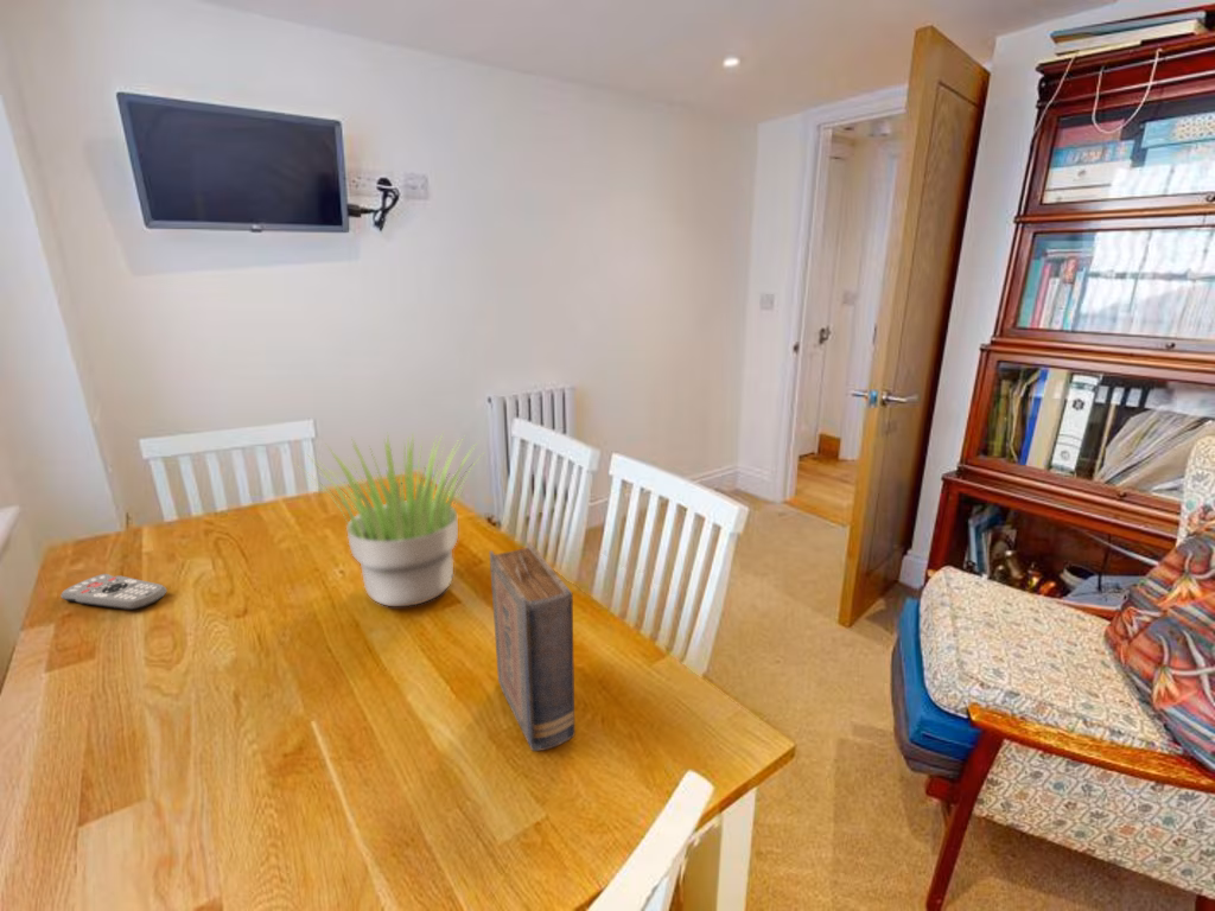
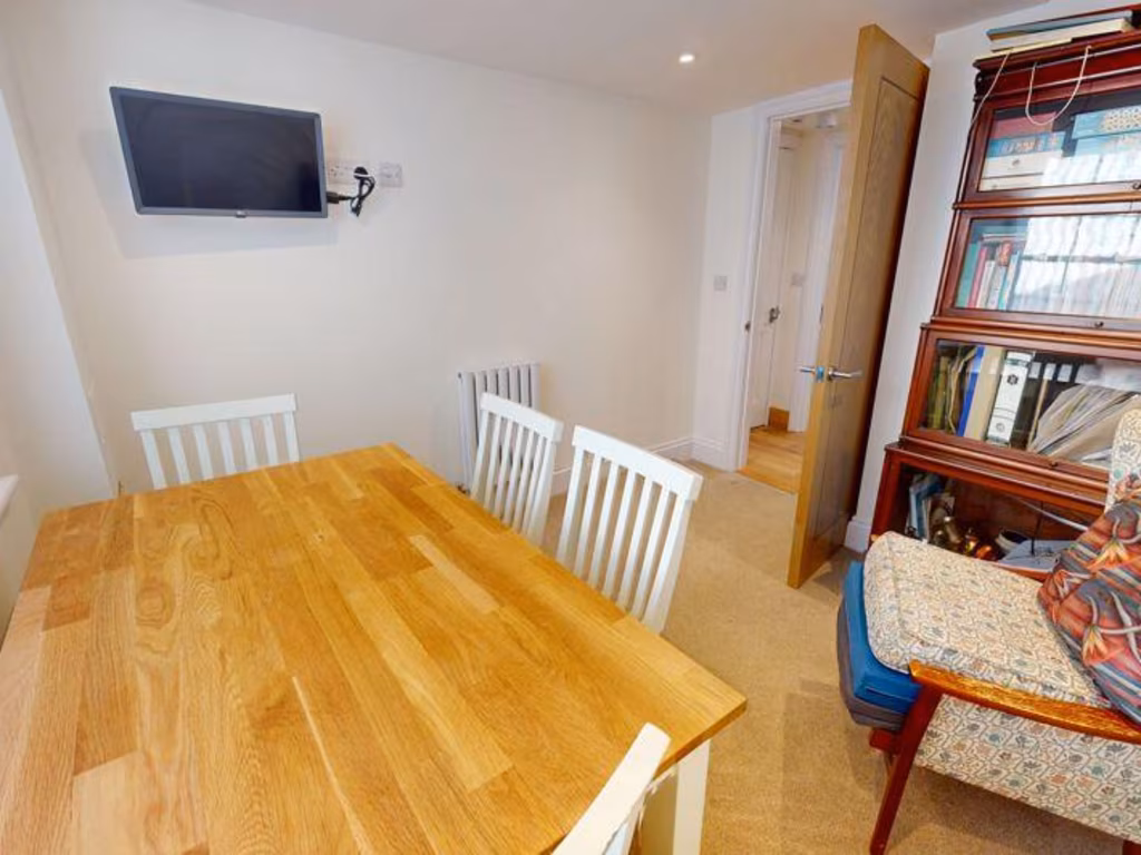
- remote control (116, 592)
- book (530, 639)
- potted plant (402, 523)
